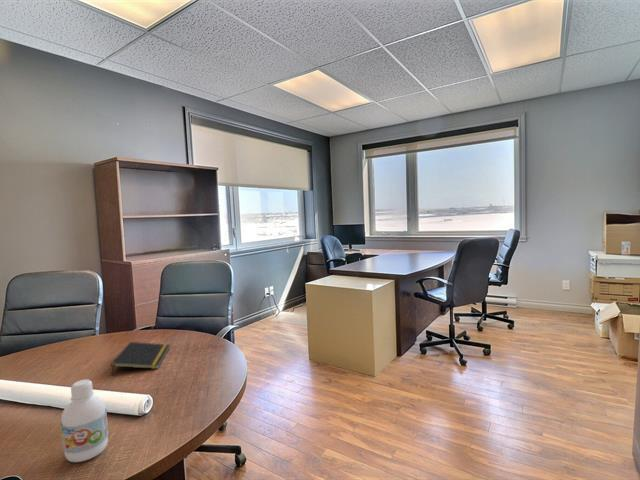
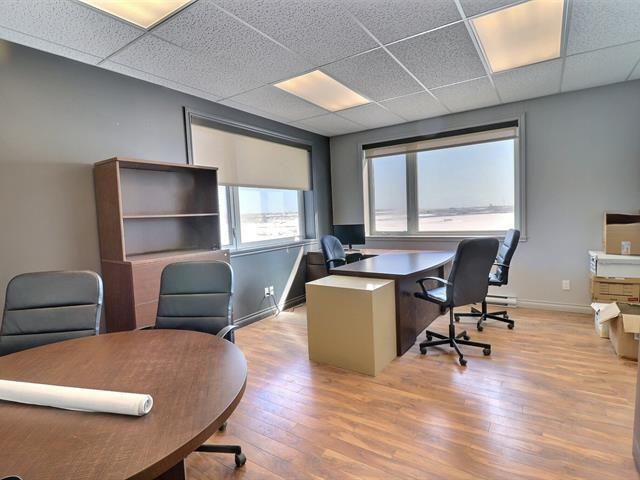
- bottle (84, 417)
- notepad (143, 354)
